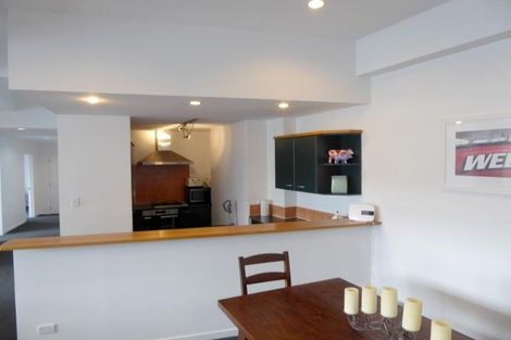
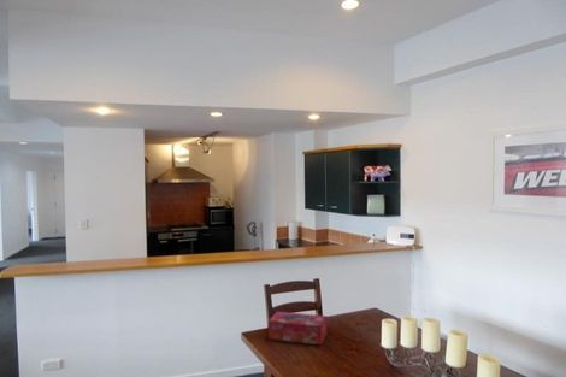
+ tissue box (297, 326)
